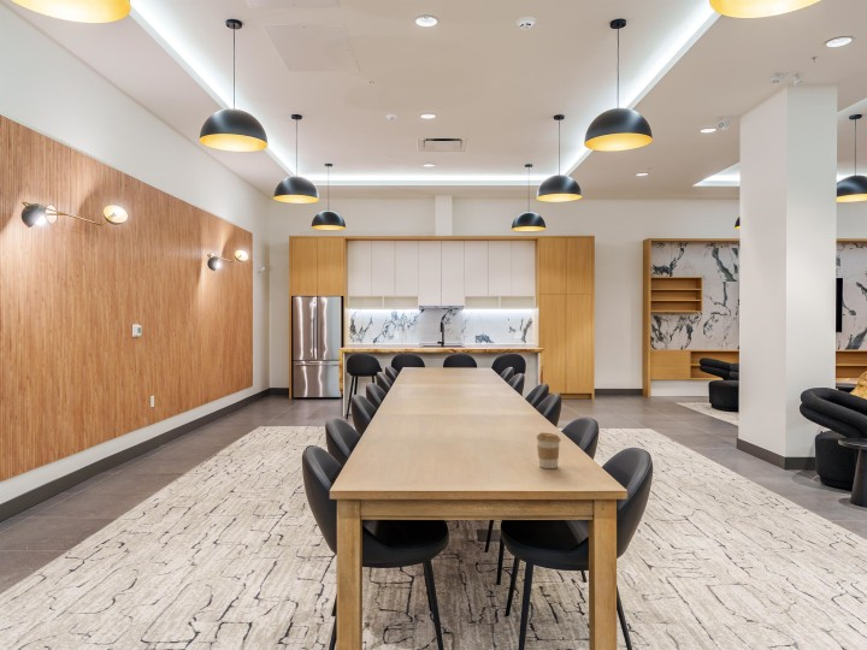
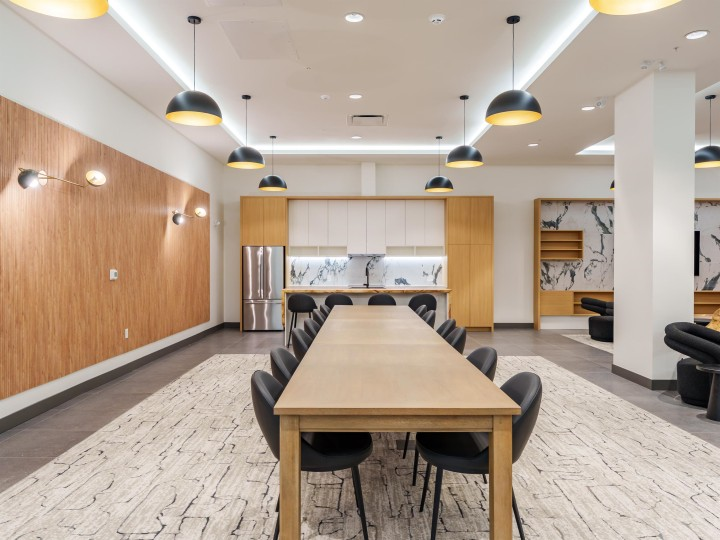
- coffee cup (548, 449)
